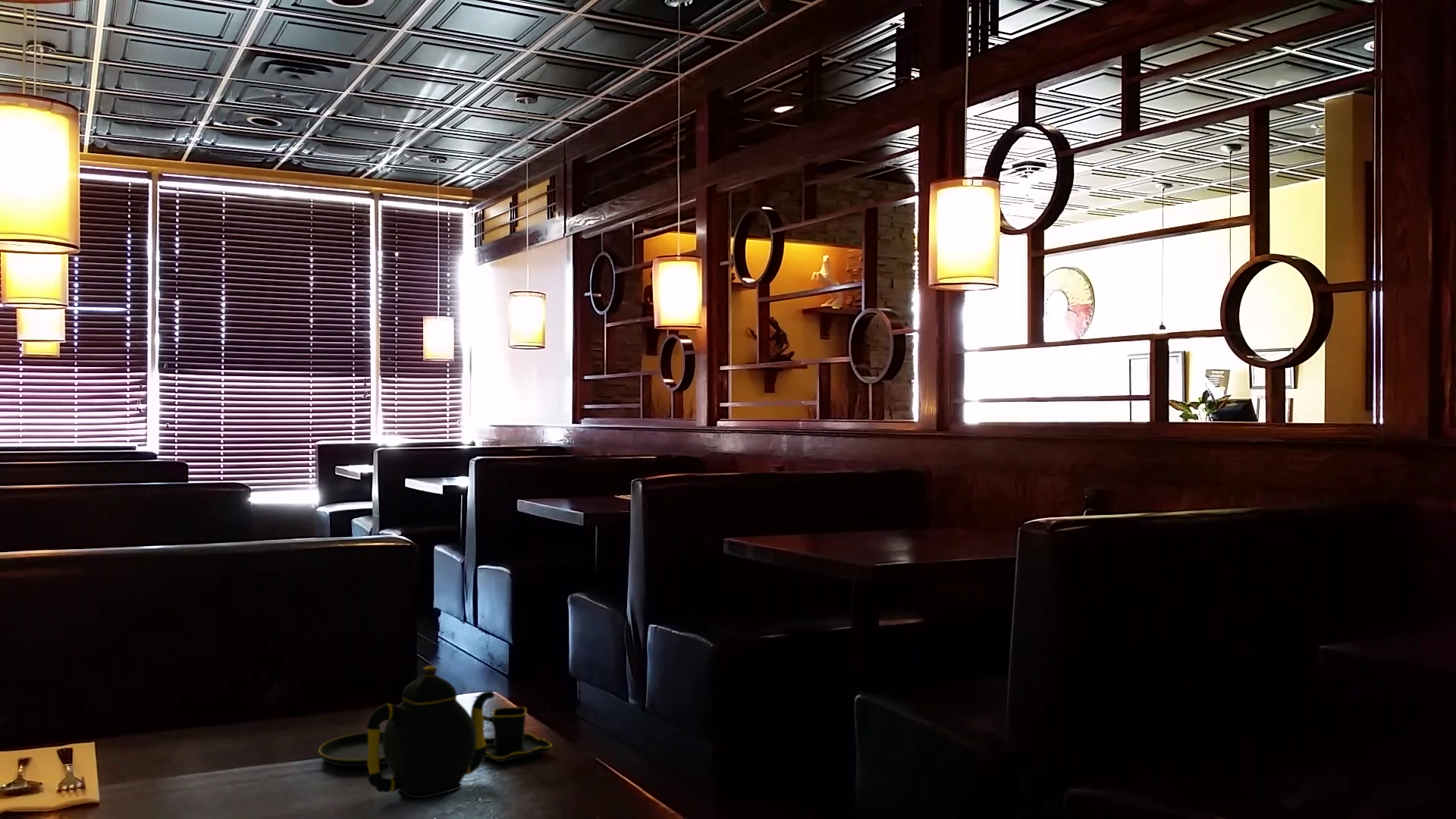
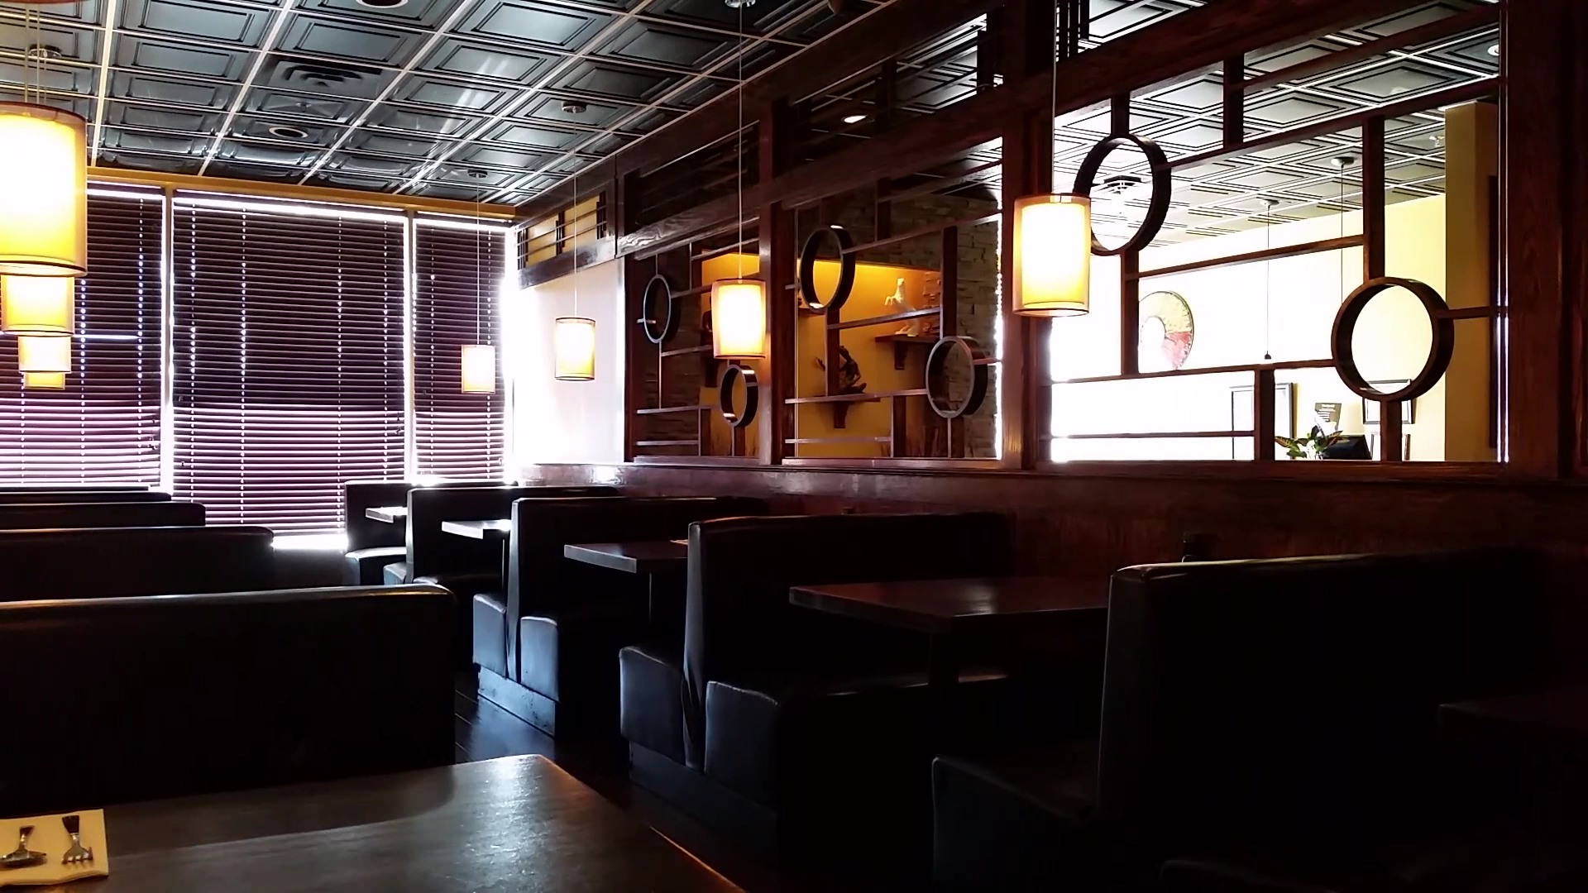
- teapot (435, 703)
